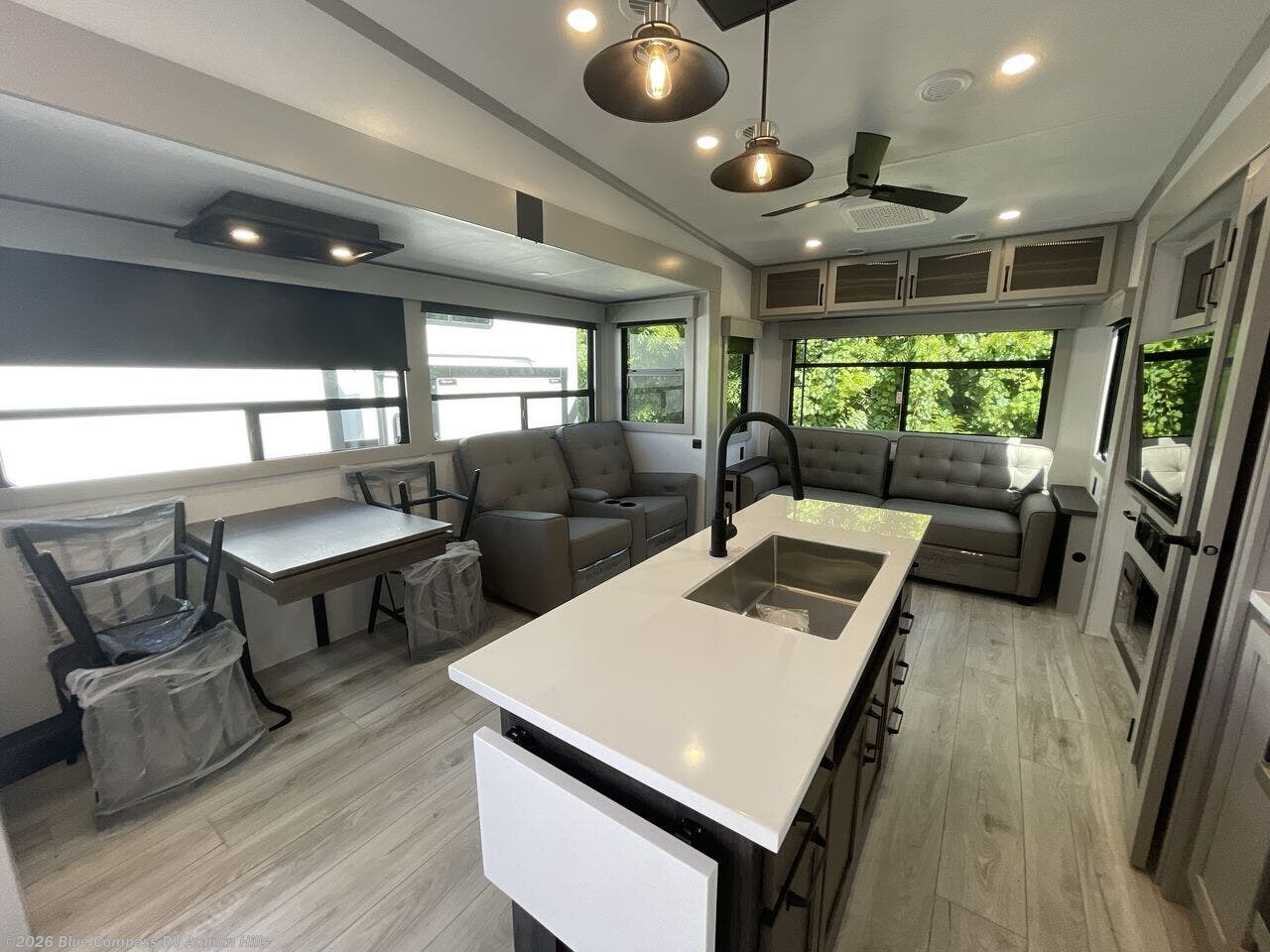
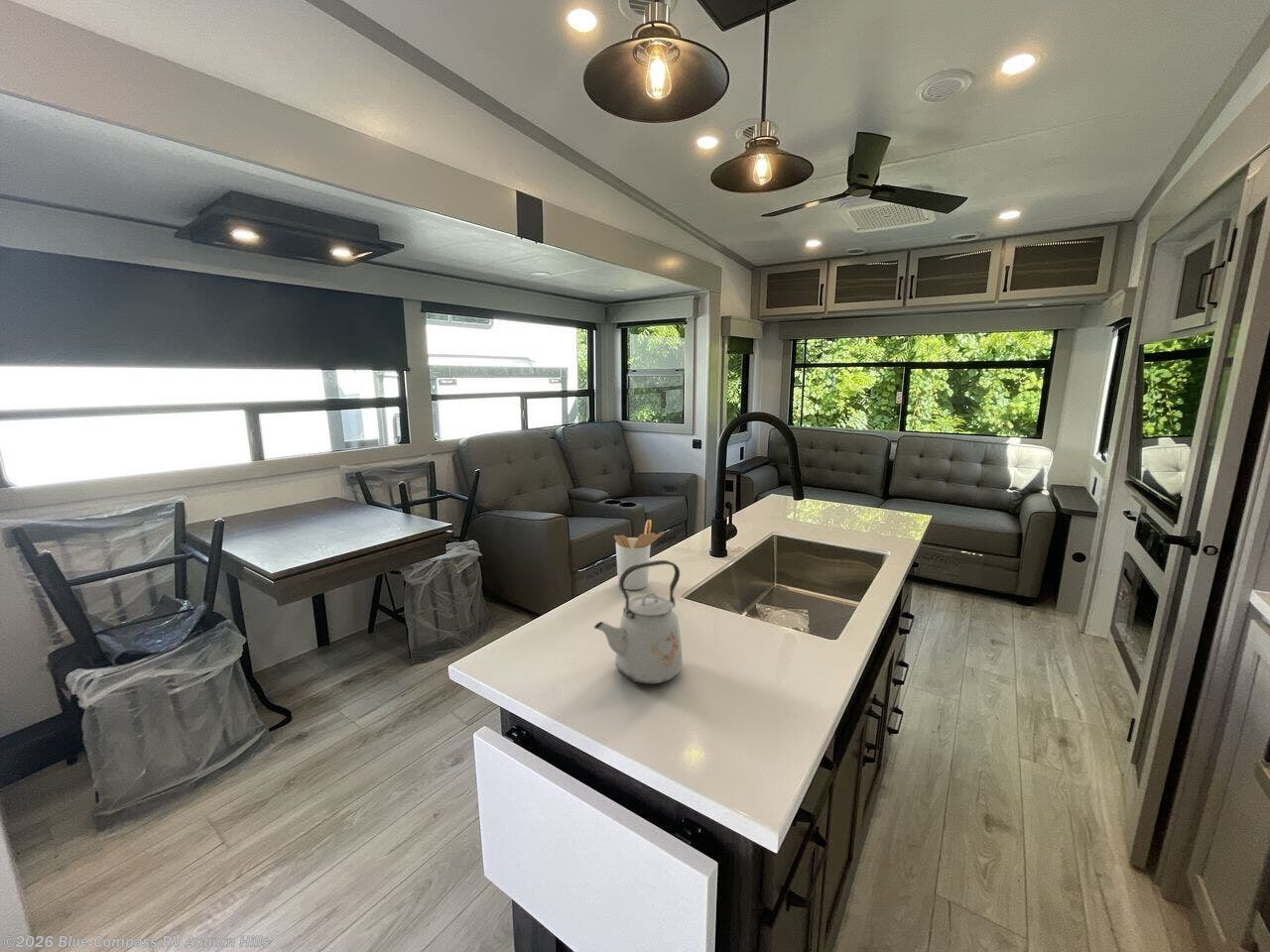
+ kettle (638, 620)
+ utensil holder (638, 555)
